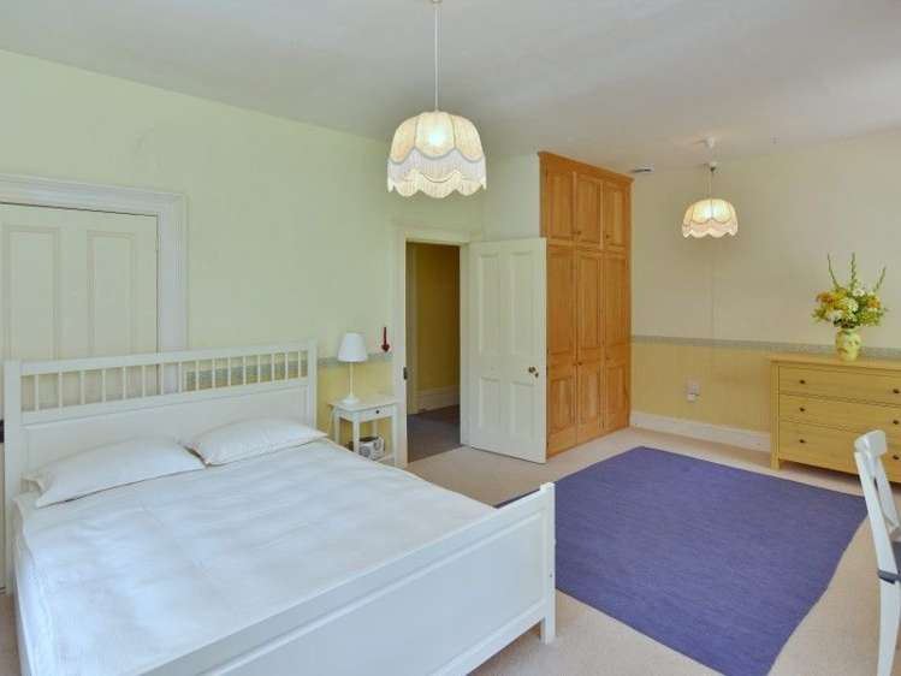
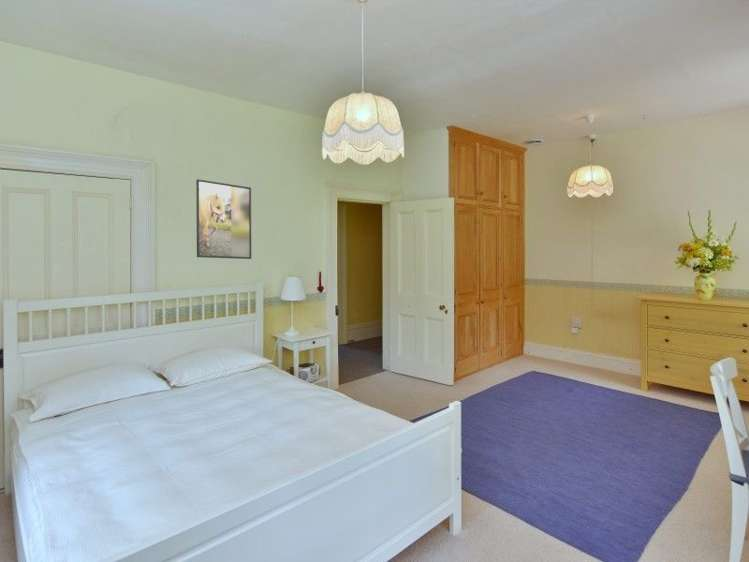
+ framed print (225, 220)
